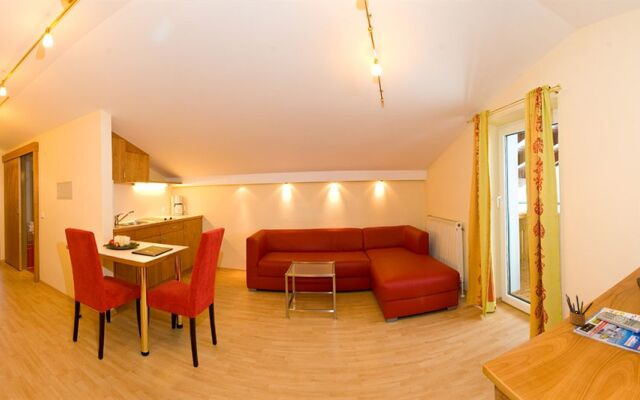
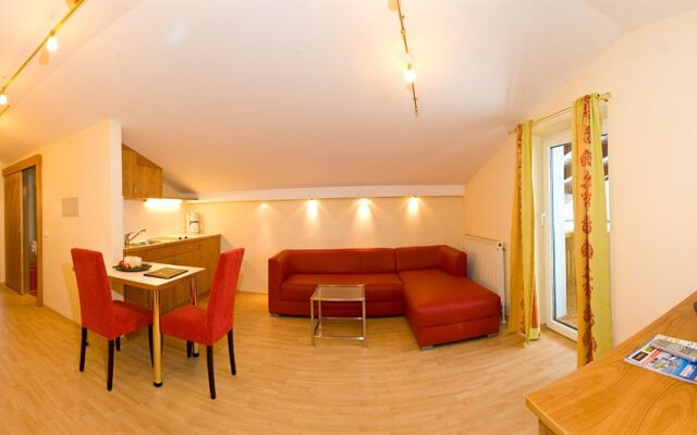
- pencil box (578, 310)
